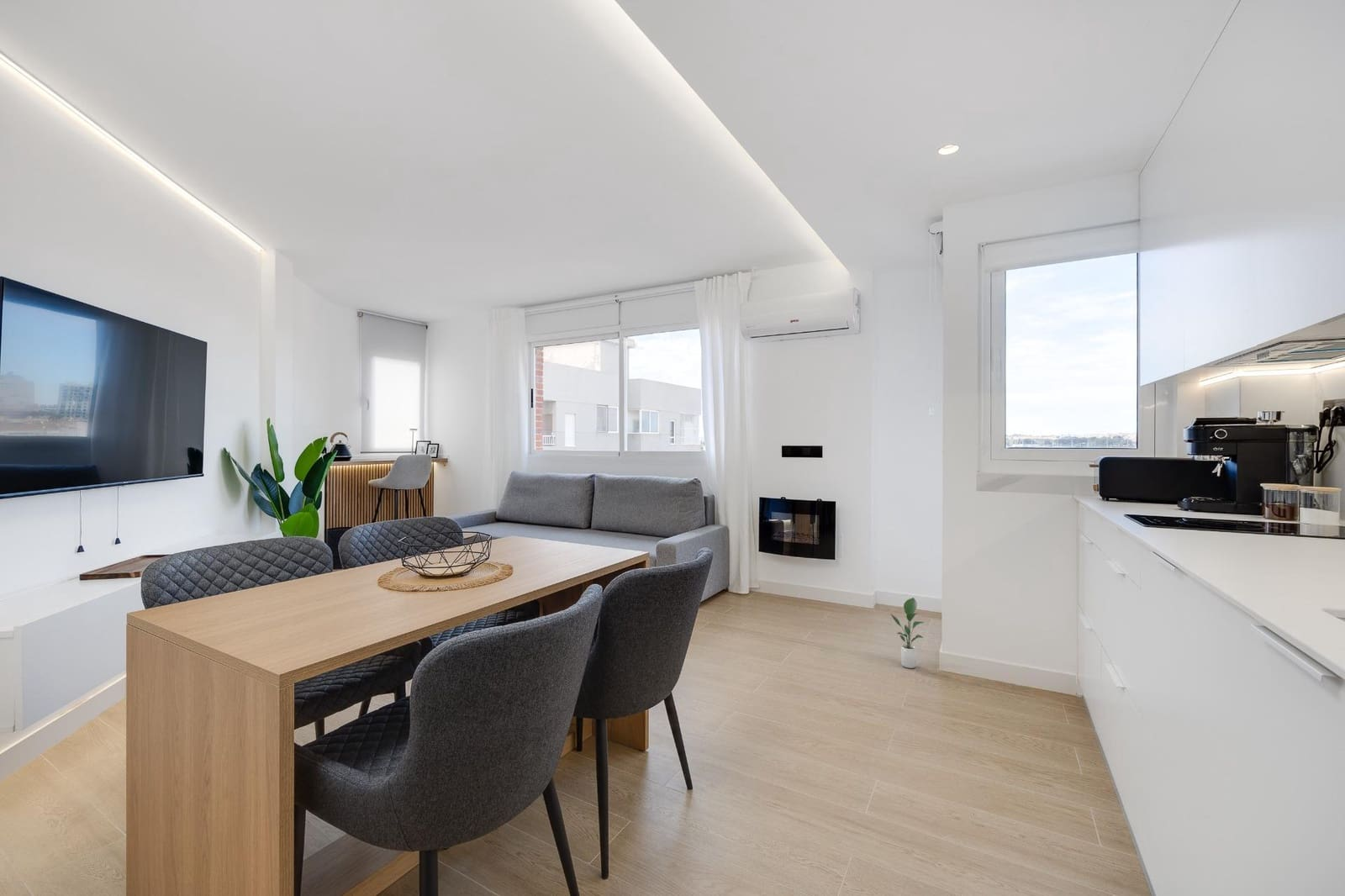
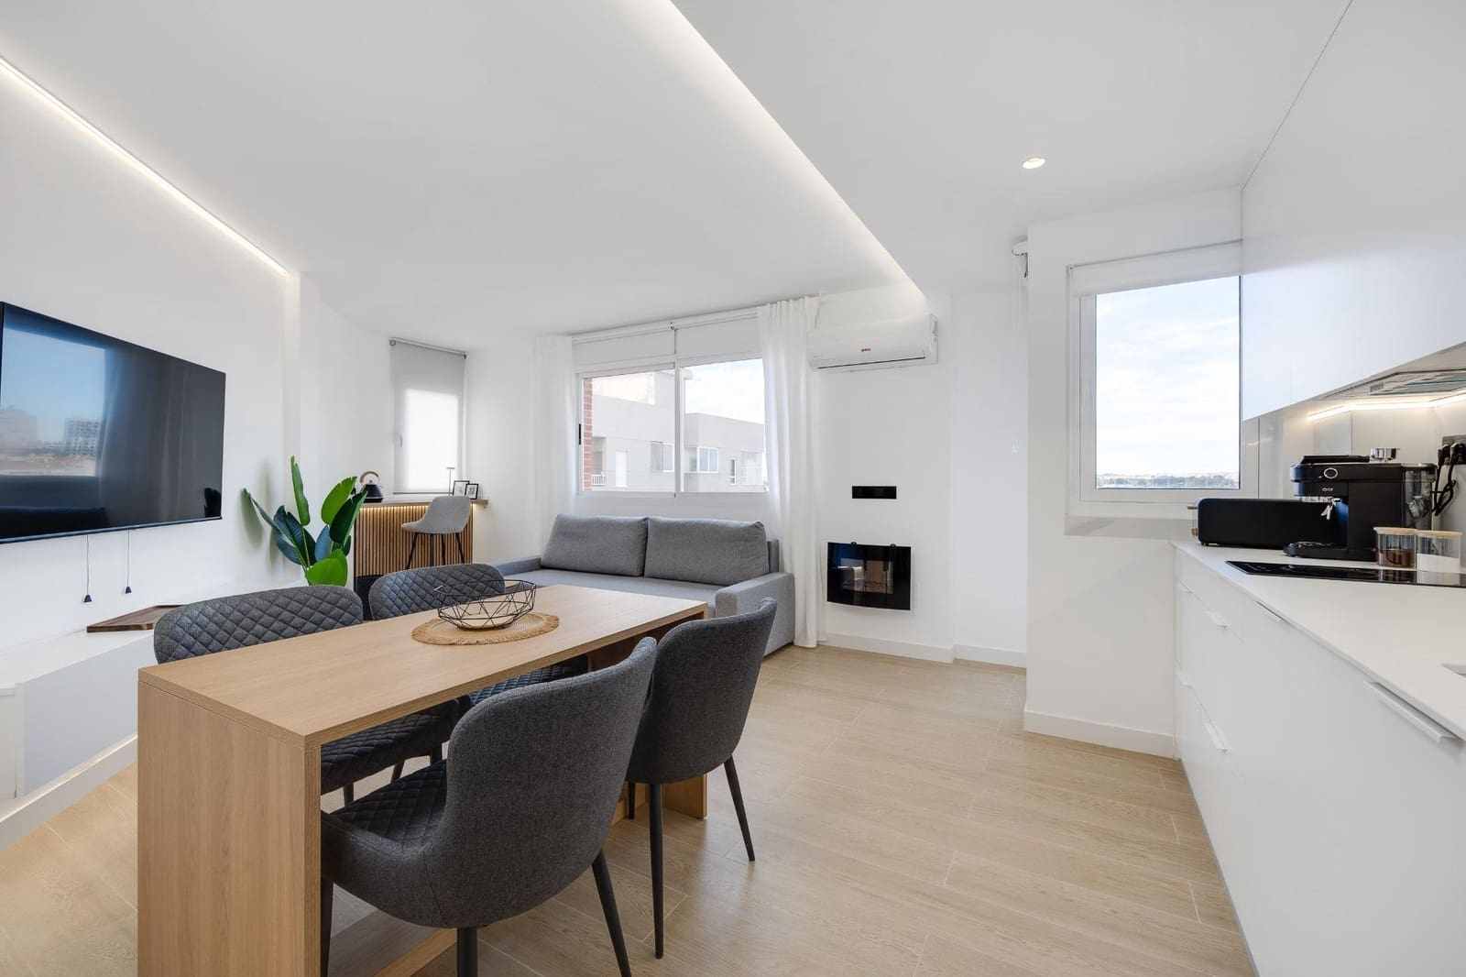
- potted plant (906, 633)
